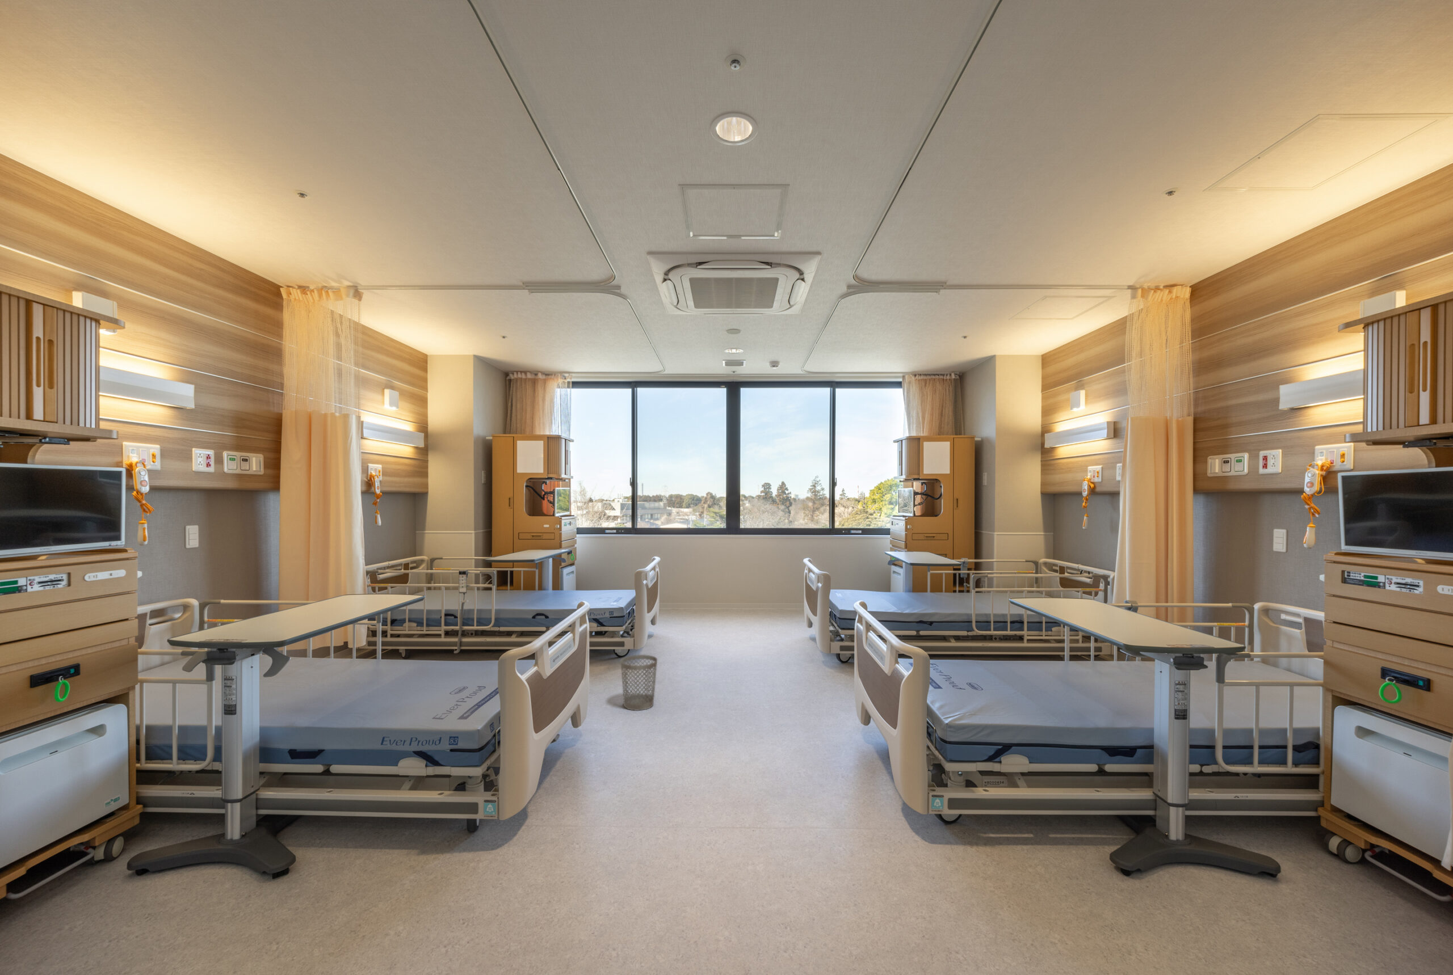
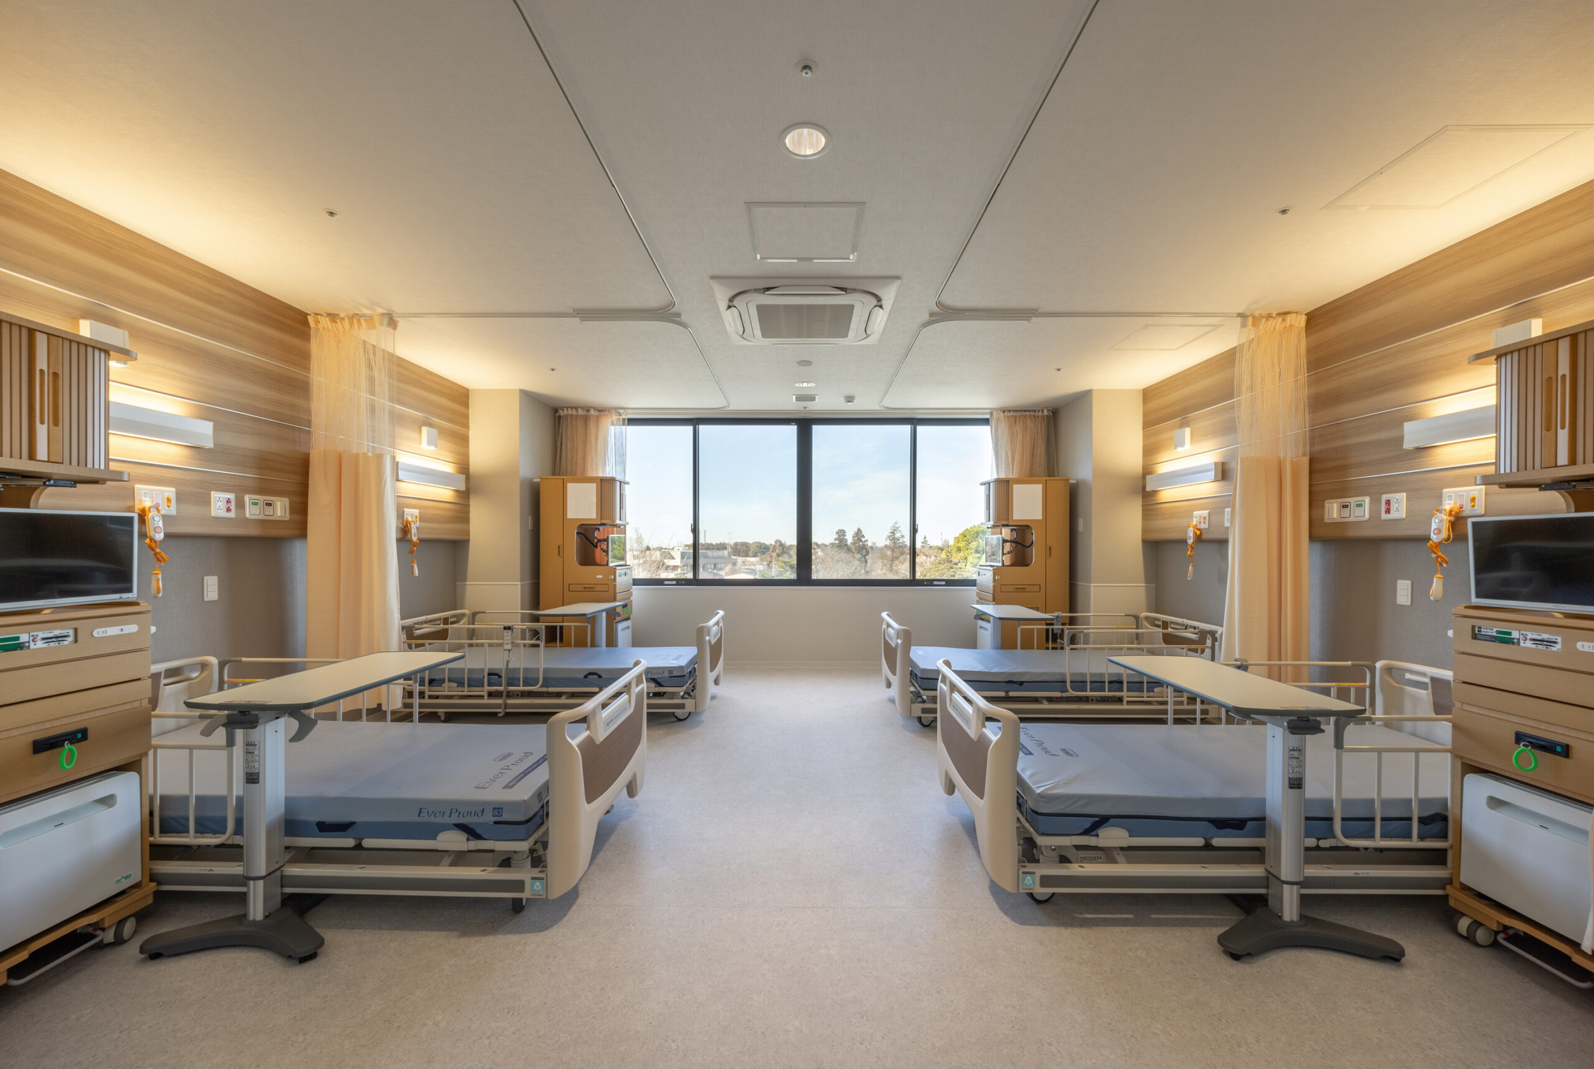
- wastebasket (639, 682)
